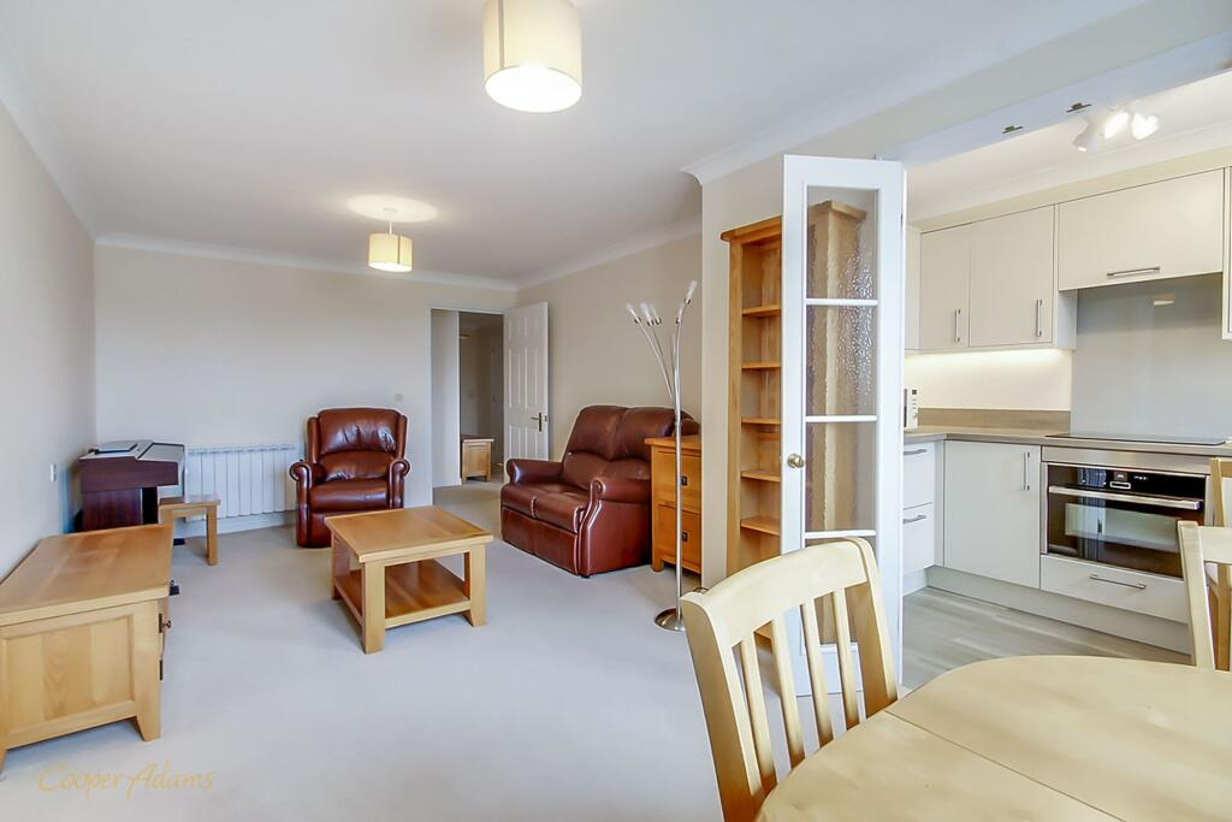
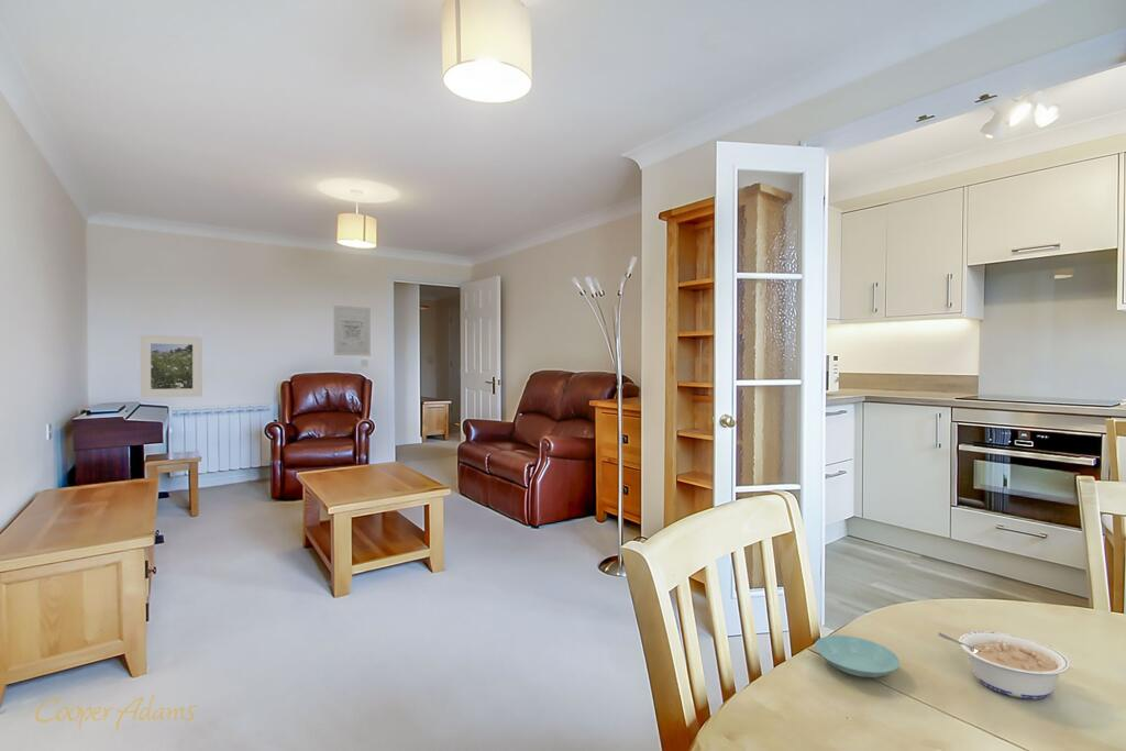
+ legume (1008, 663)
+ saucer (855, 659)
+ wall art (352, 331)
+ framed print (172, 366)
